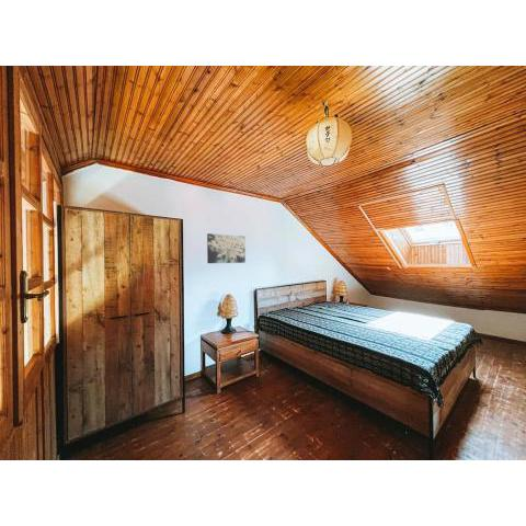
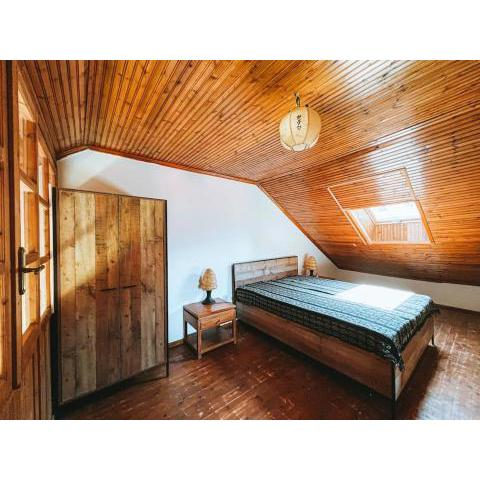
- wall art (227, 249)
